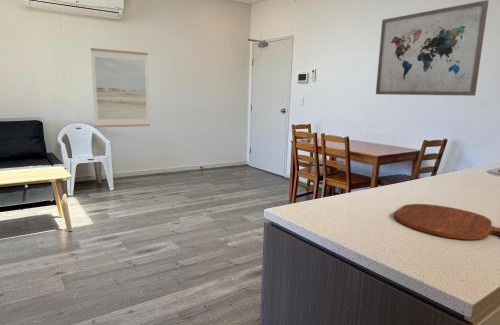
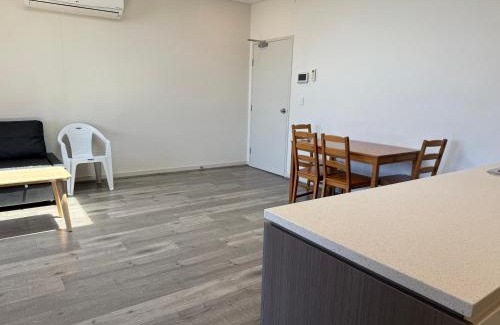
- wall art (122, 89)
- cutting board (461, 223)
- wall art (424, 53)
